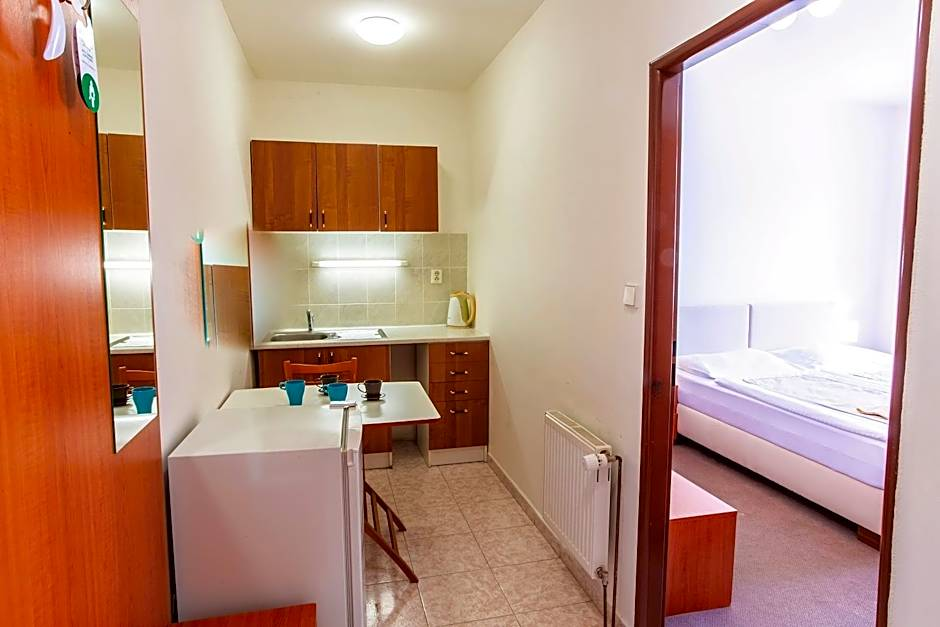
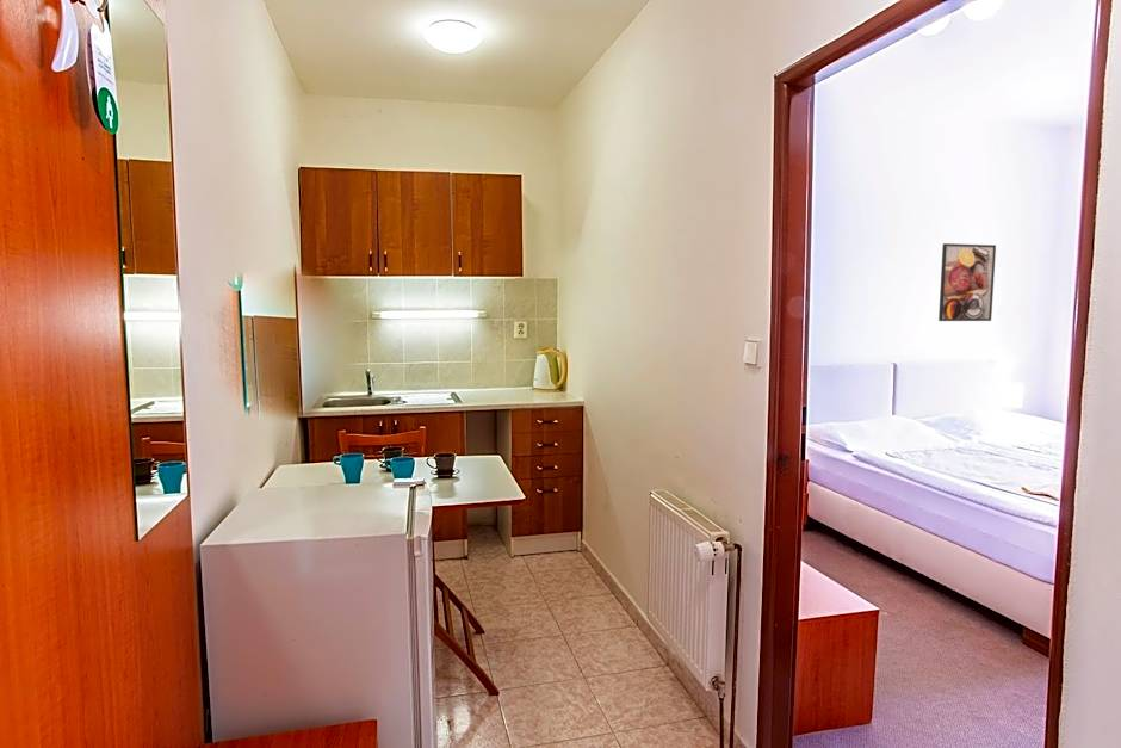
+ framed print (967, 283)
